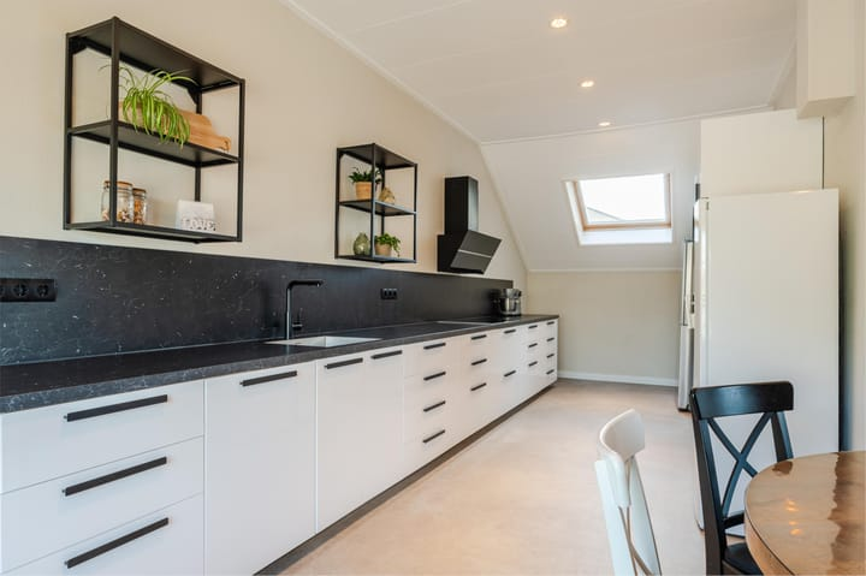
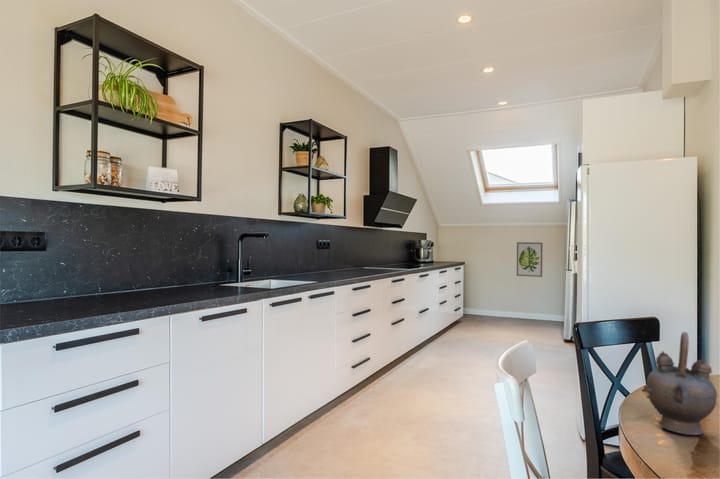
+ wall art (529, 259)
+ teapot (680, 381)
